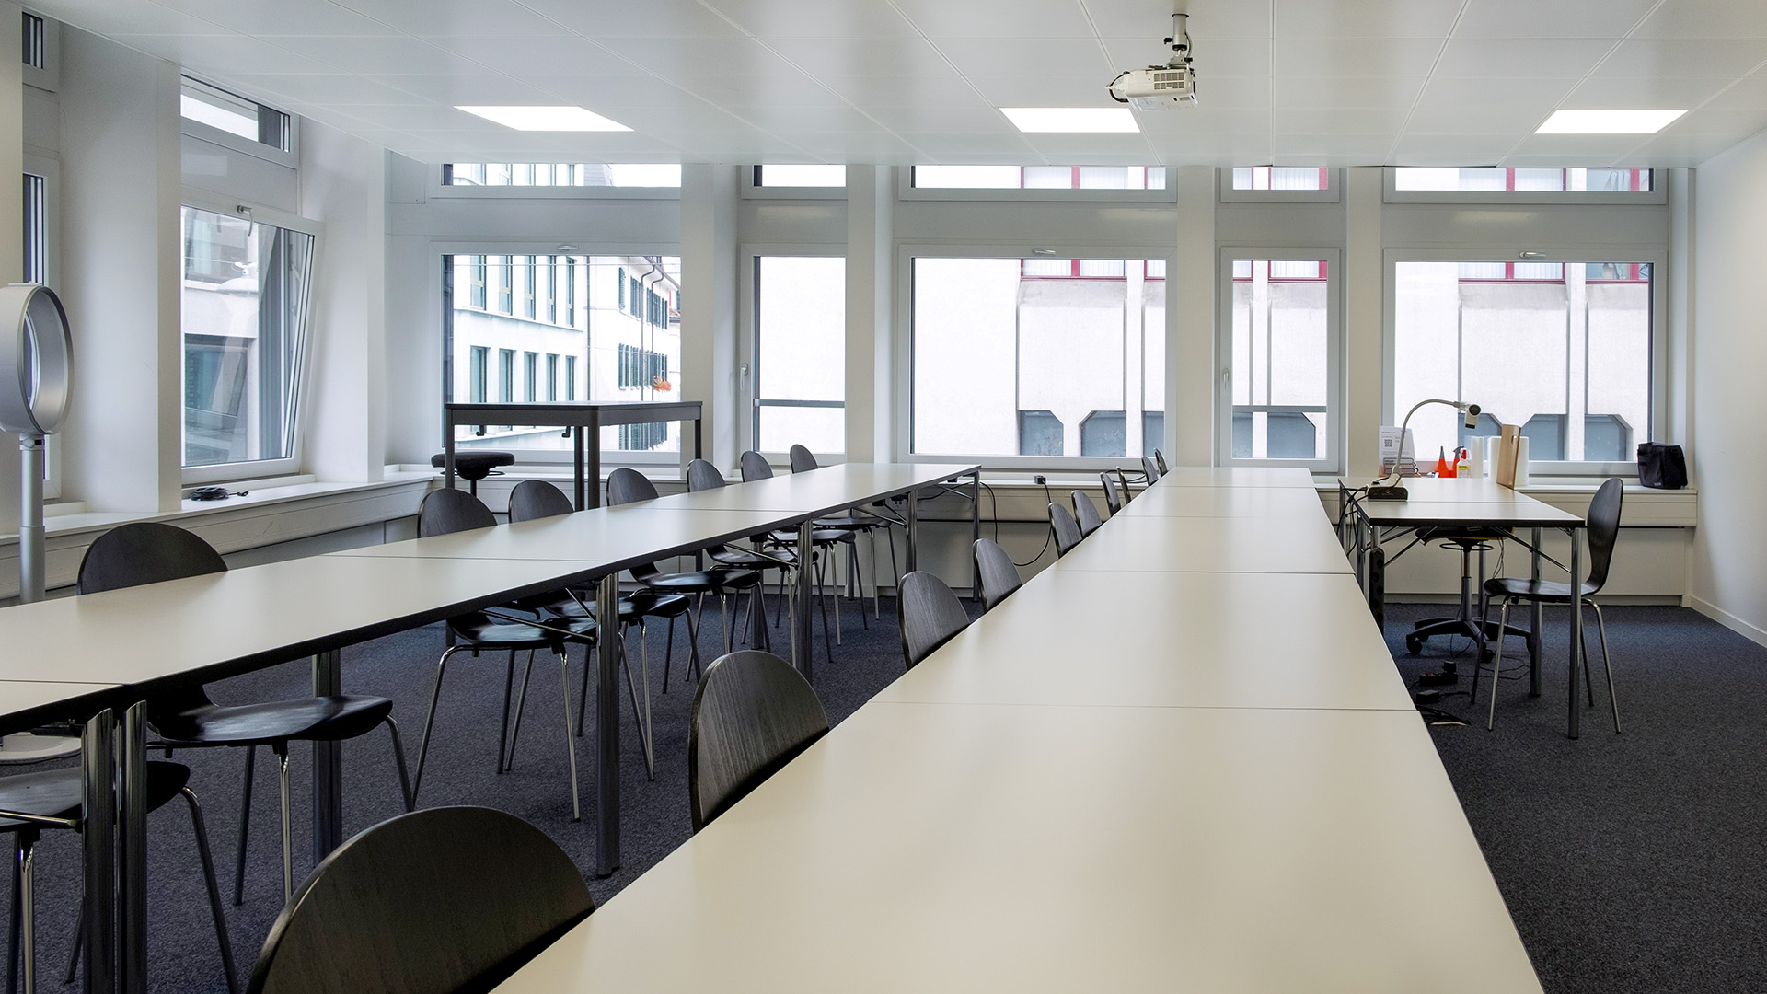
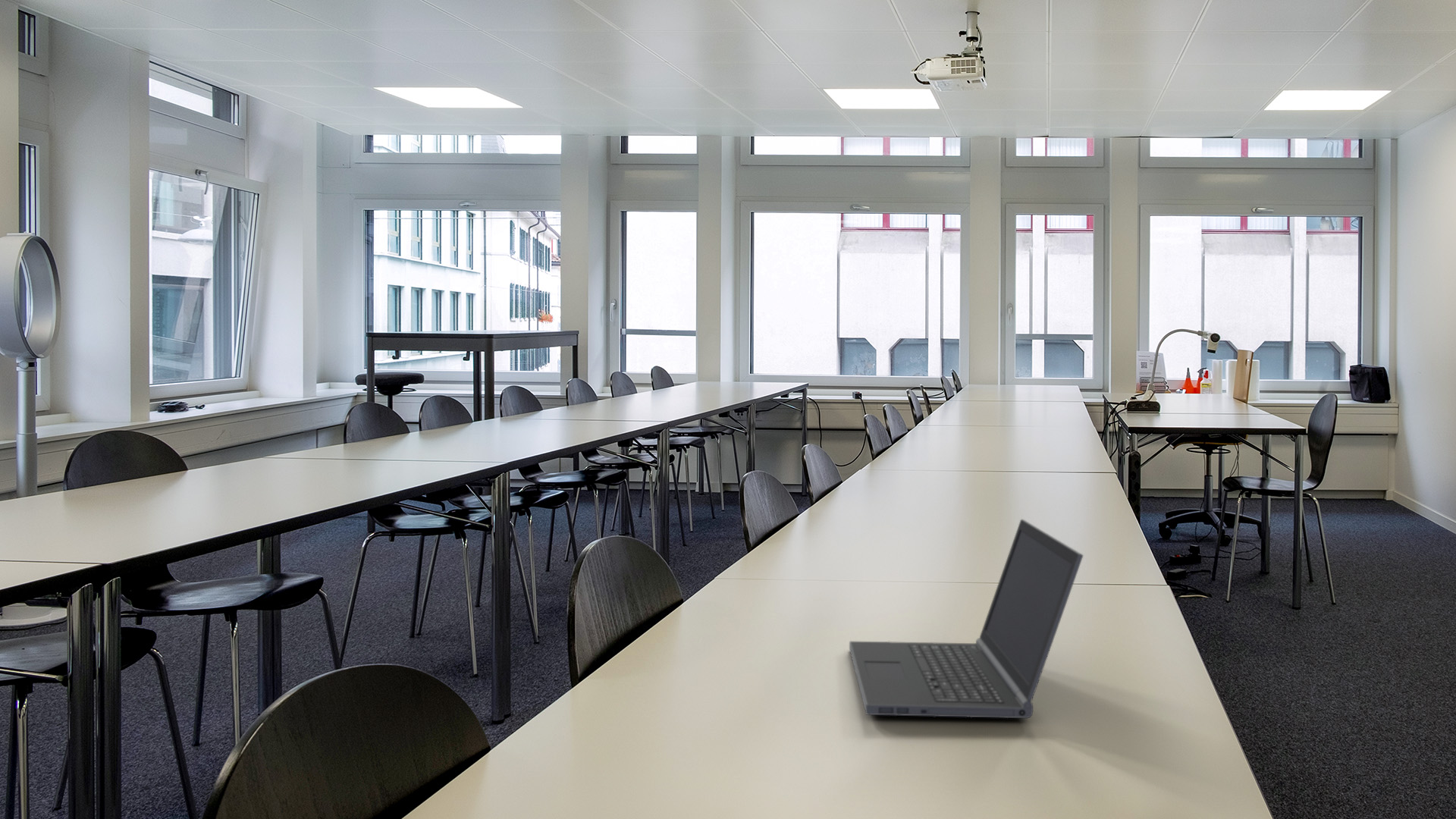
+ laptop computer (986, 618)
